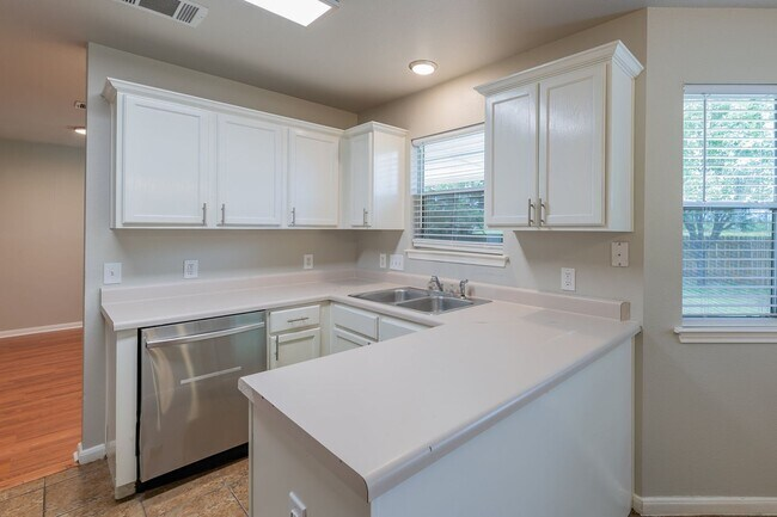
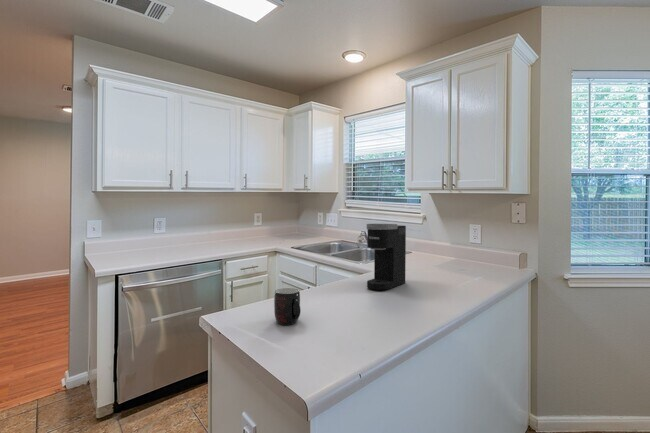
+ mug (289, 307)
+ coffee maker (386, 254)
